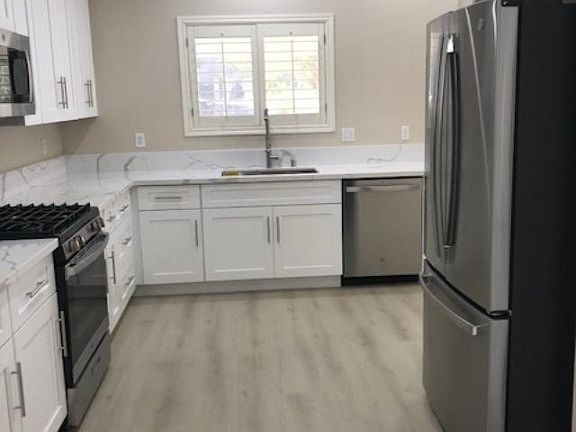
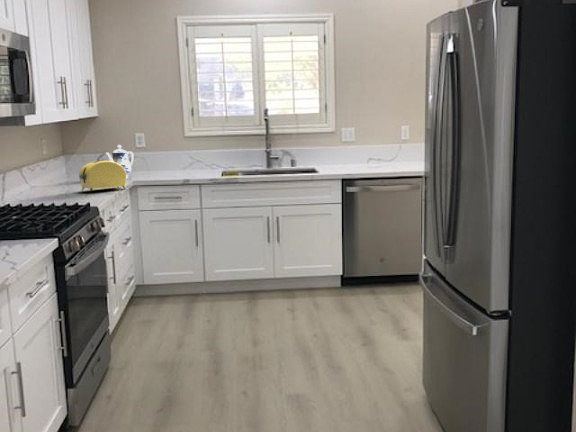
+ toaster (102, 174)
+ teapot (120, 161)
